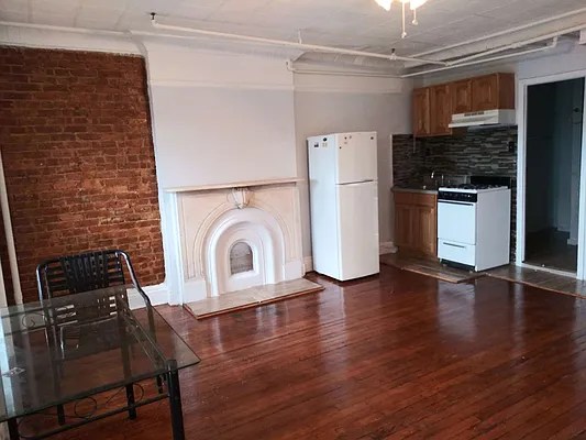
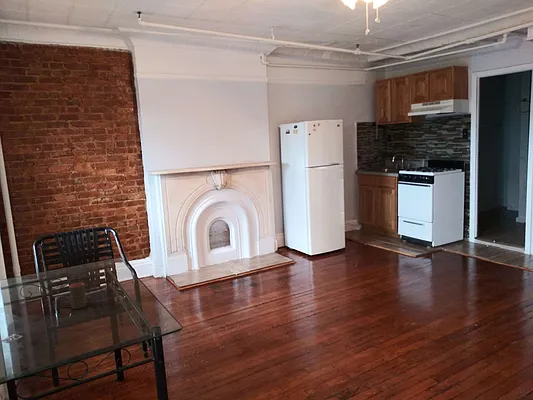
+ cup (77, 295)
